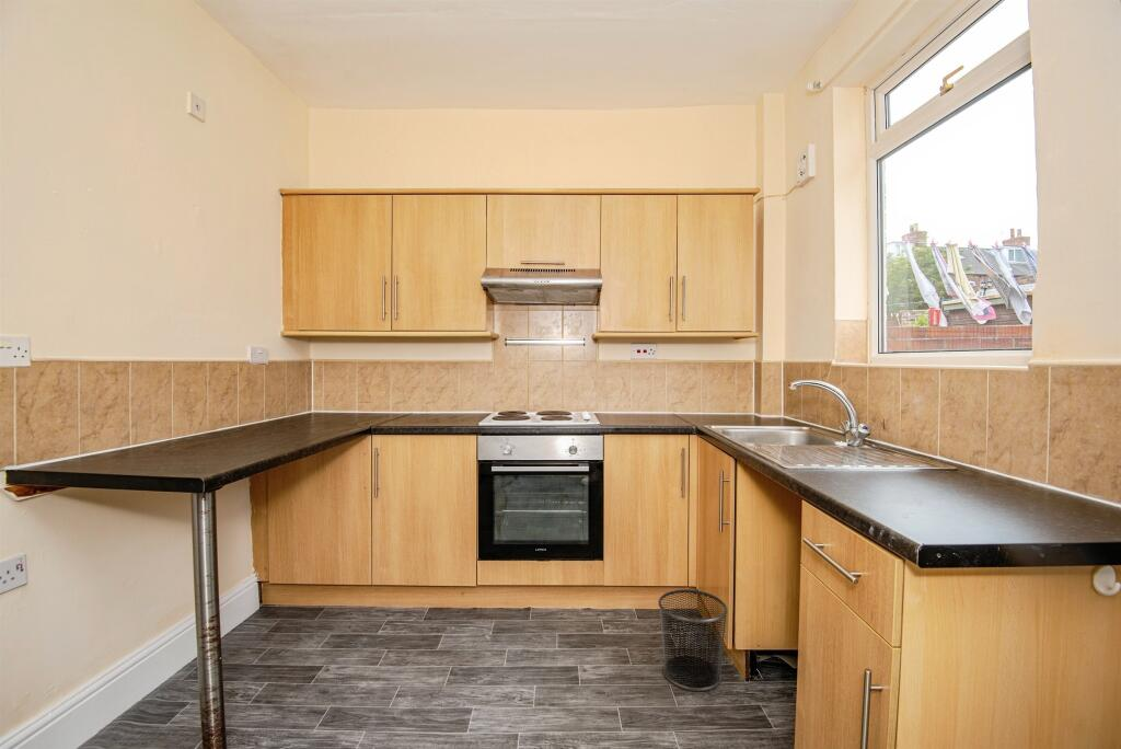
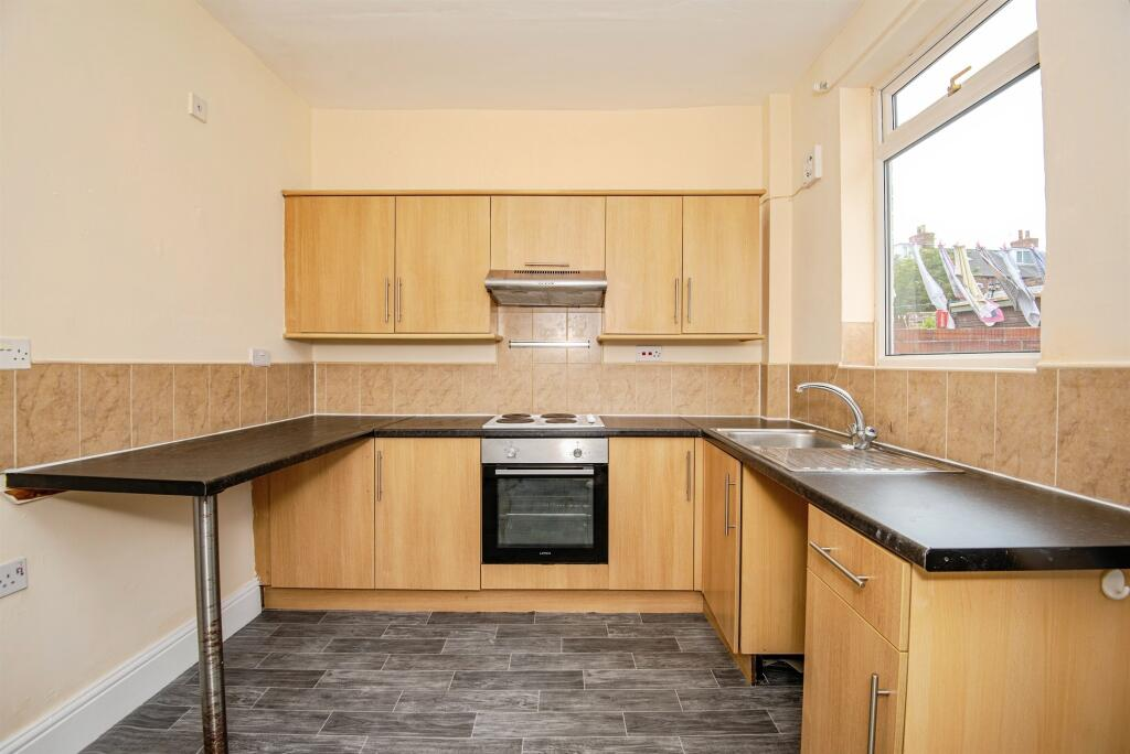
- waste bin (692, 638)
